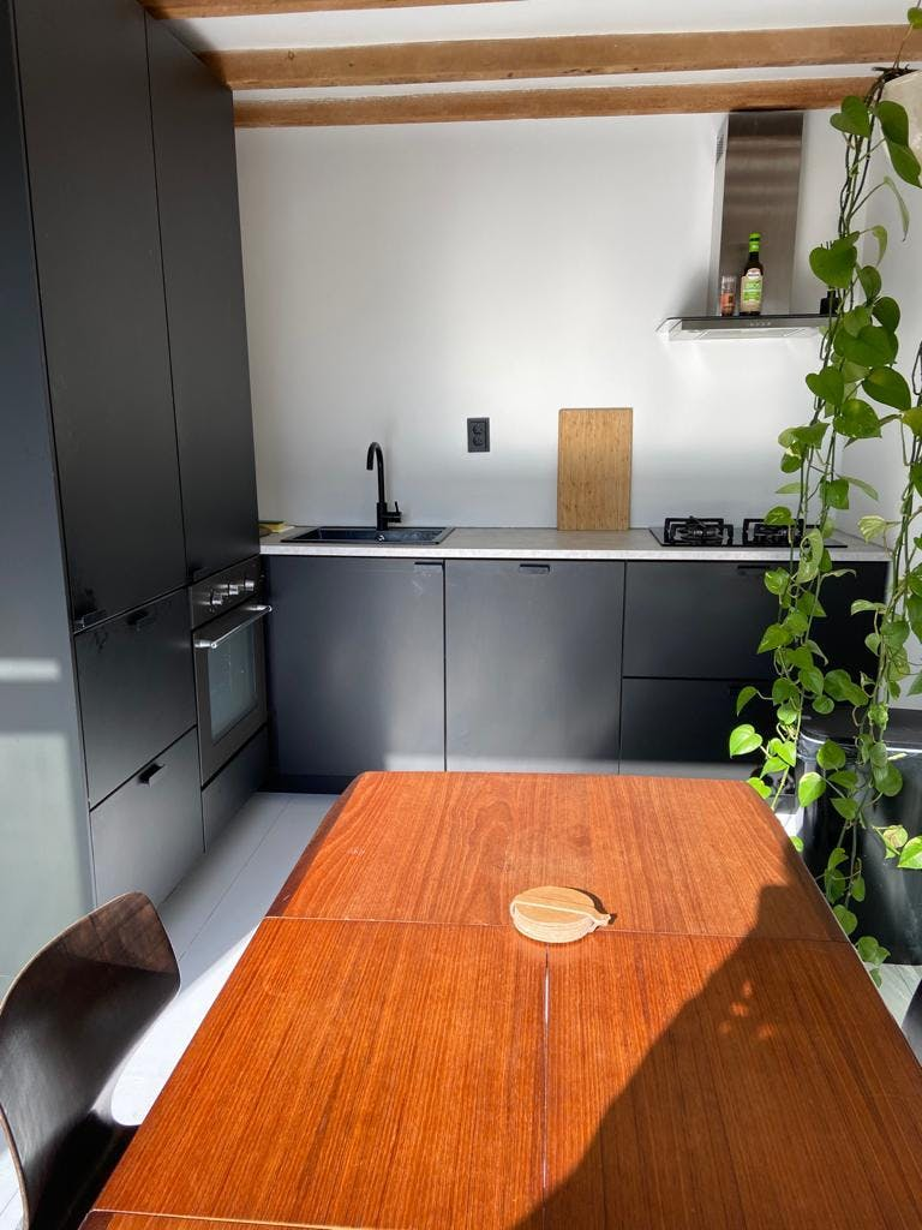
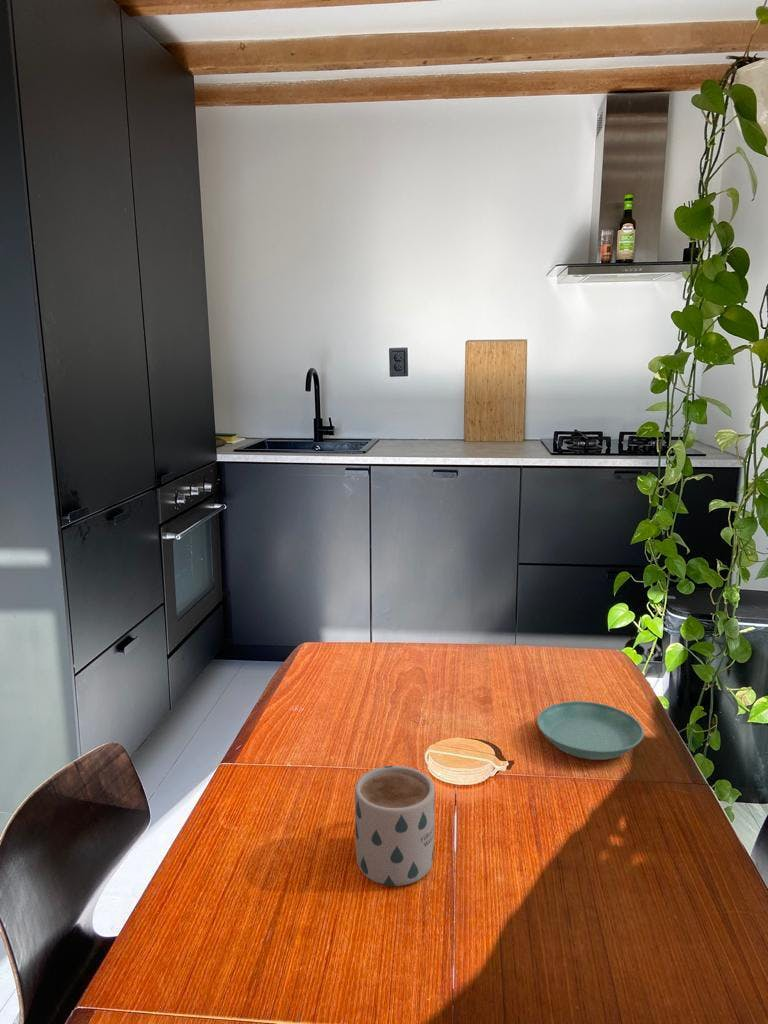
+ saucer (589, 732)
+ mug (398, 815)
